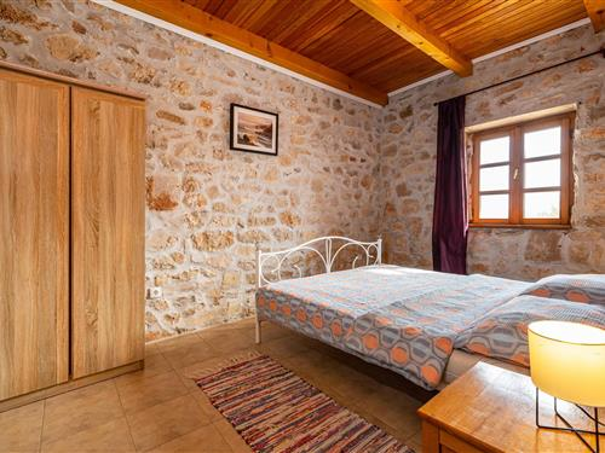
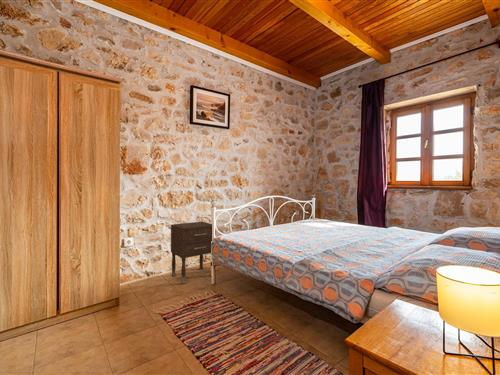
+ nightstand (193, 250)
